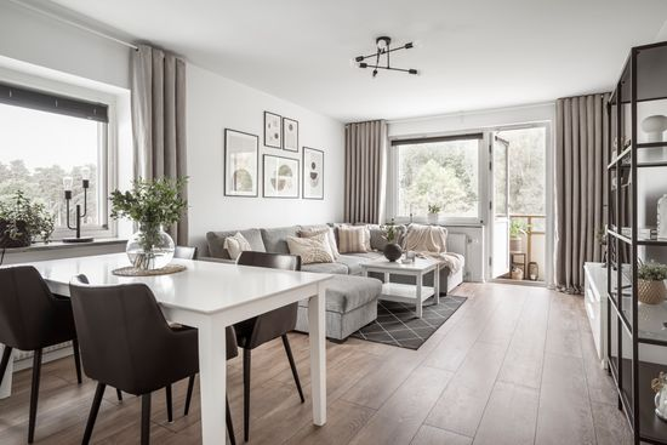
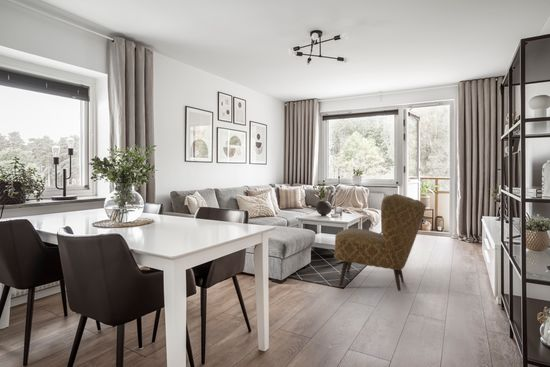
+ armchair (377, 238)
